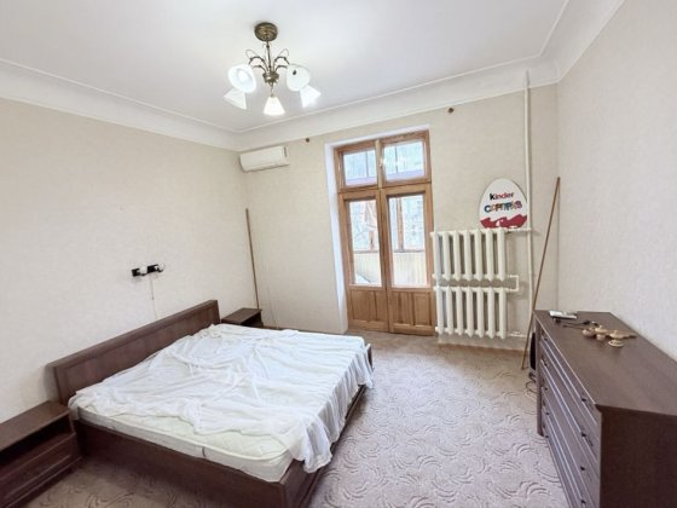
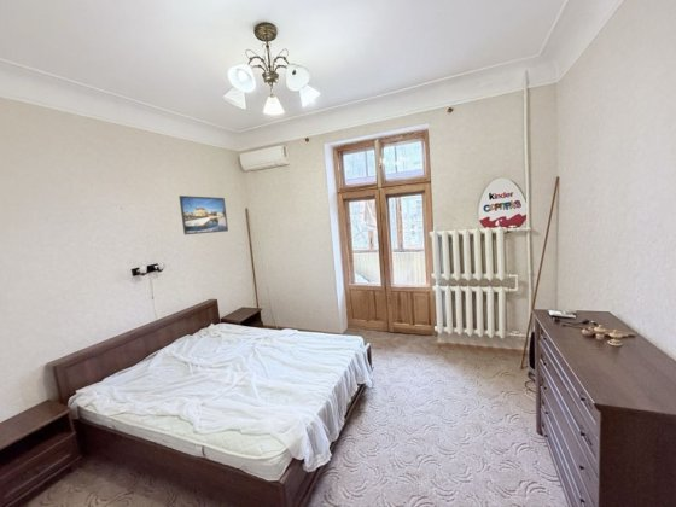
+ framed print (205, 215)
